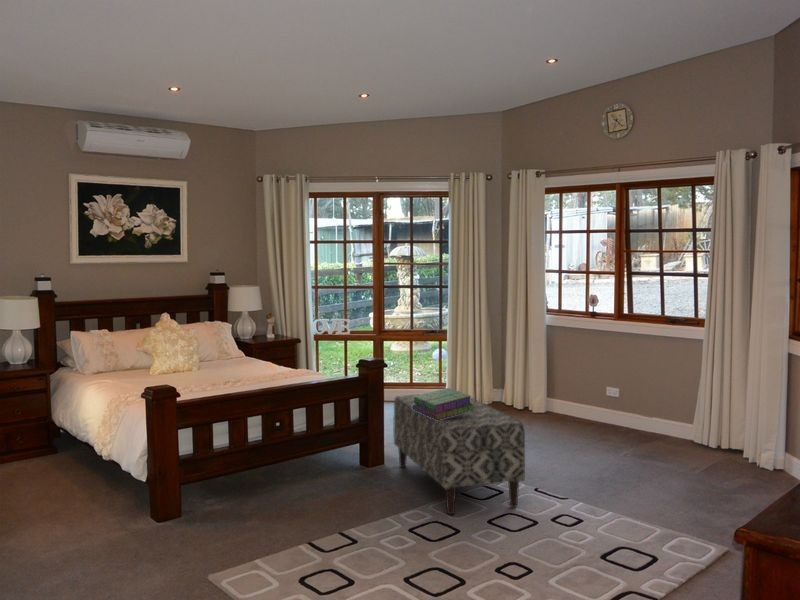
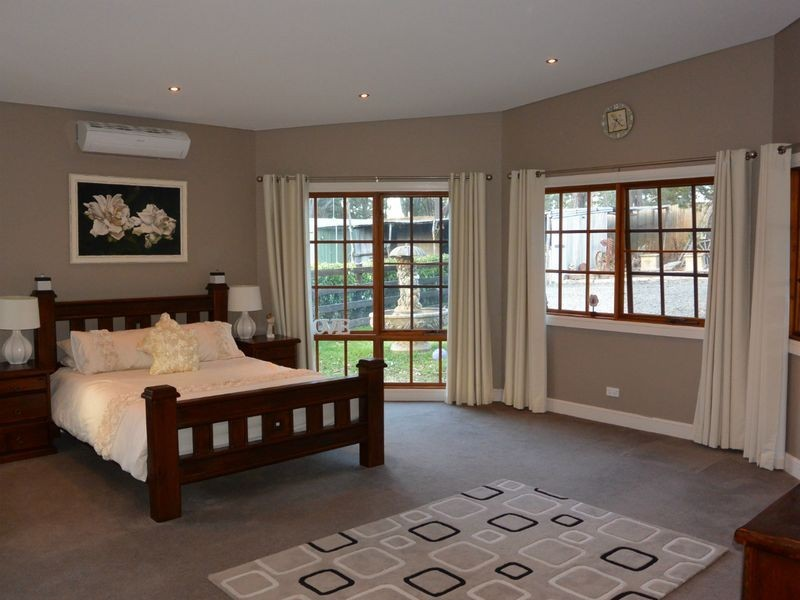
- bench (453, 446)
- stack of books (443, 405)
